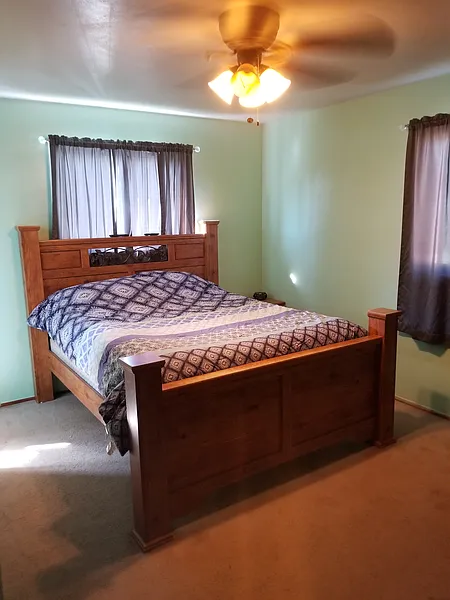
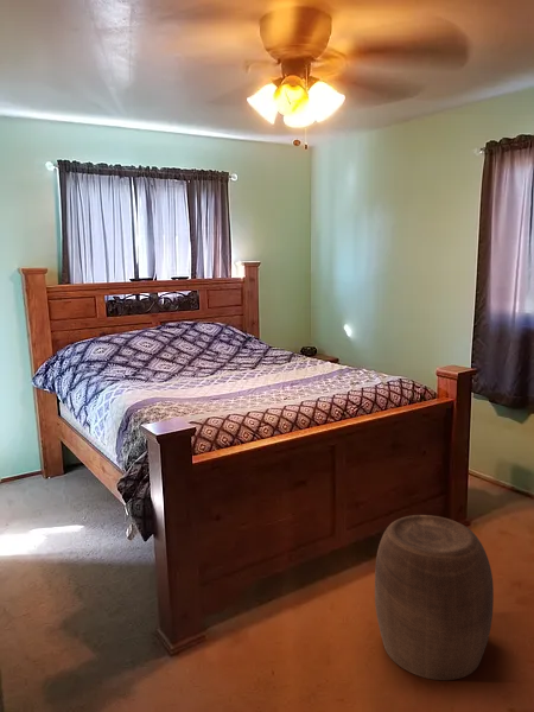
+ stool (432, 590)
